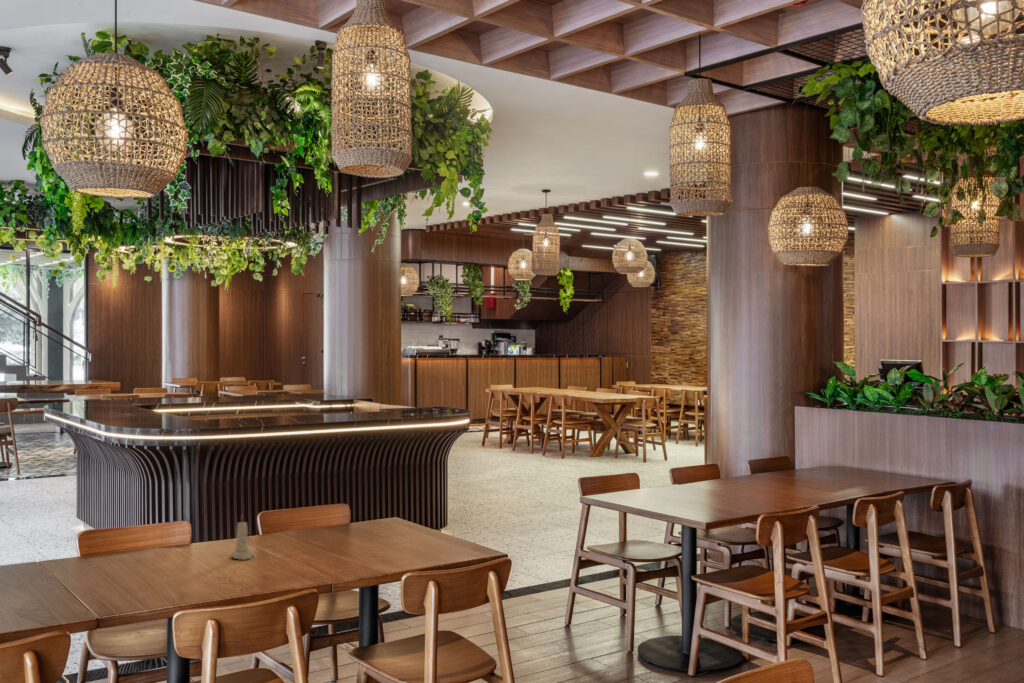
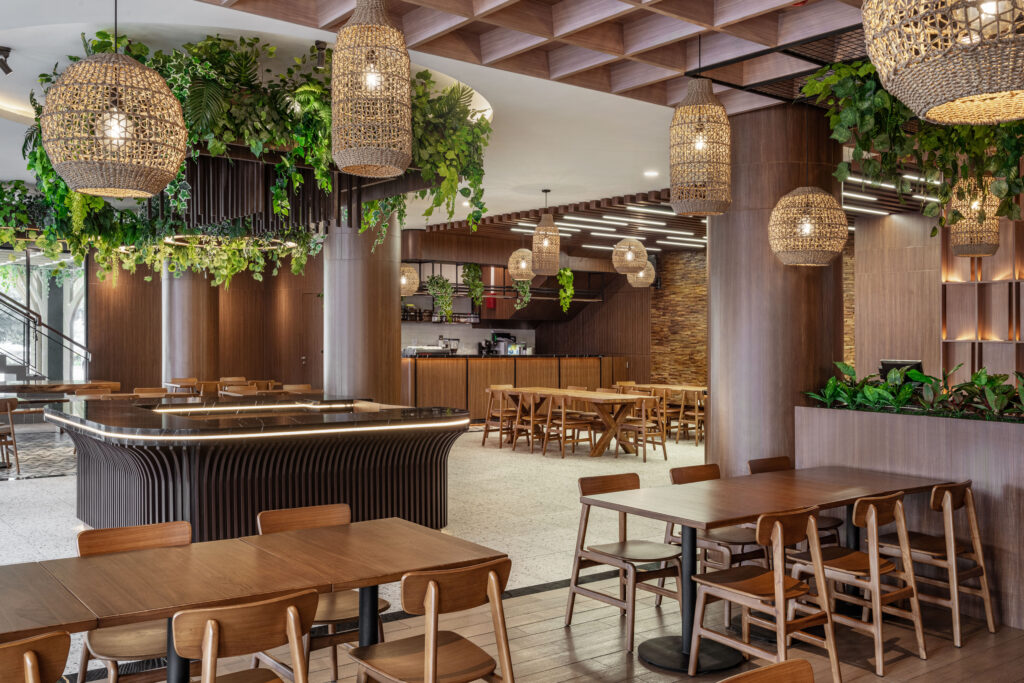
- candle (242, 535)
